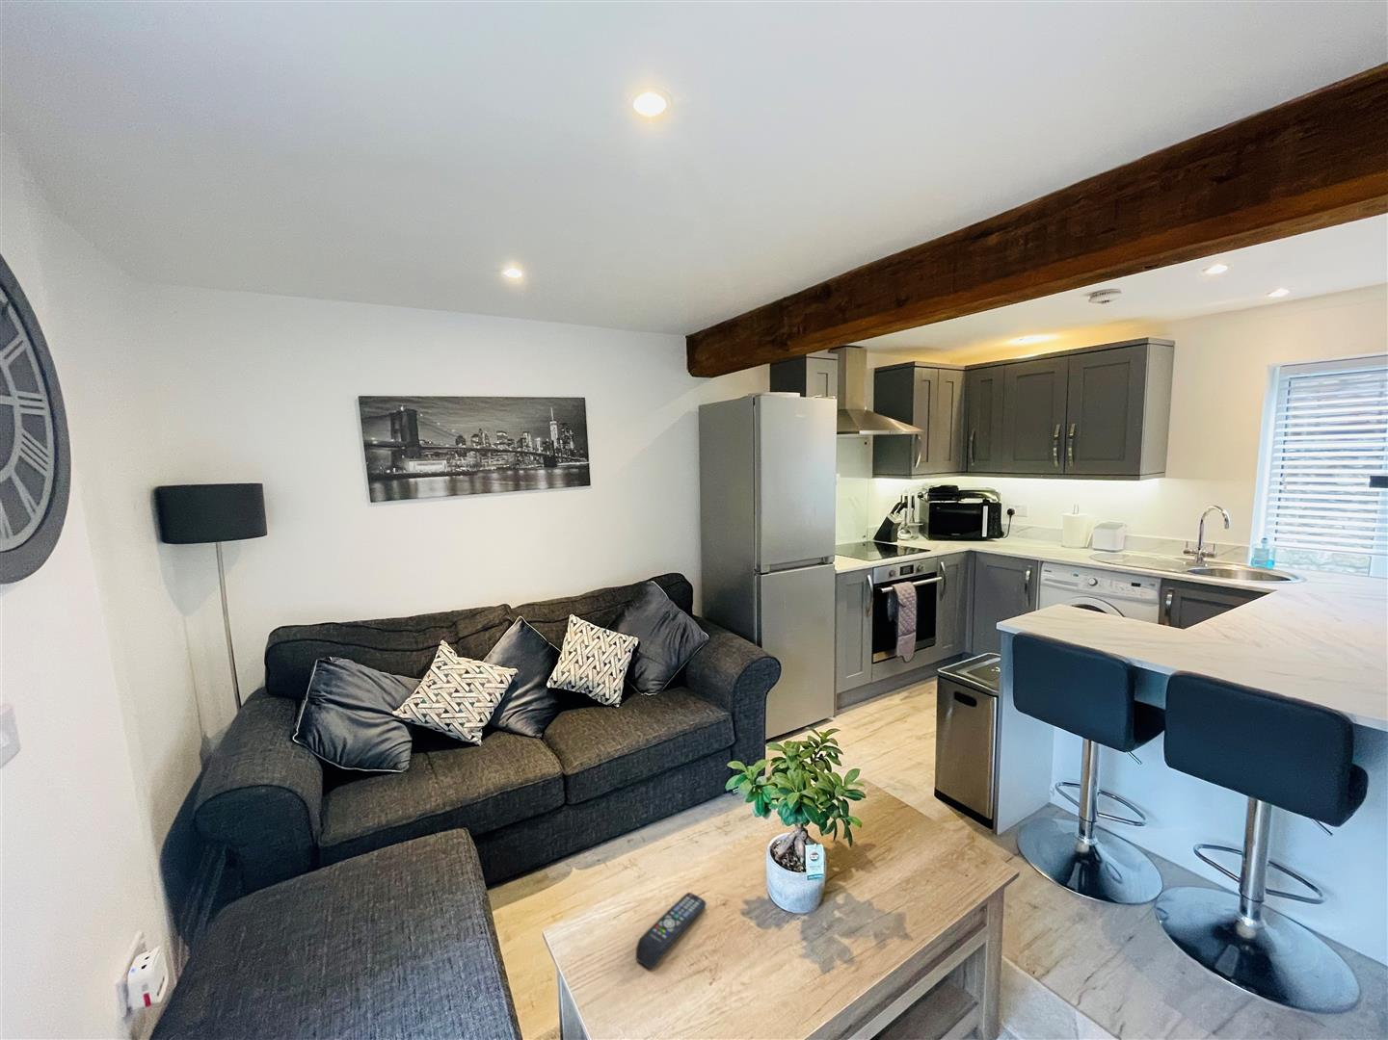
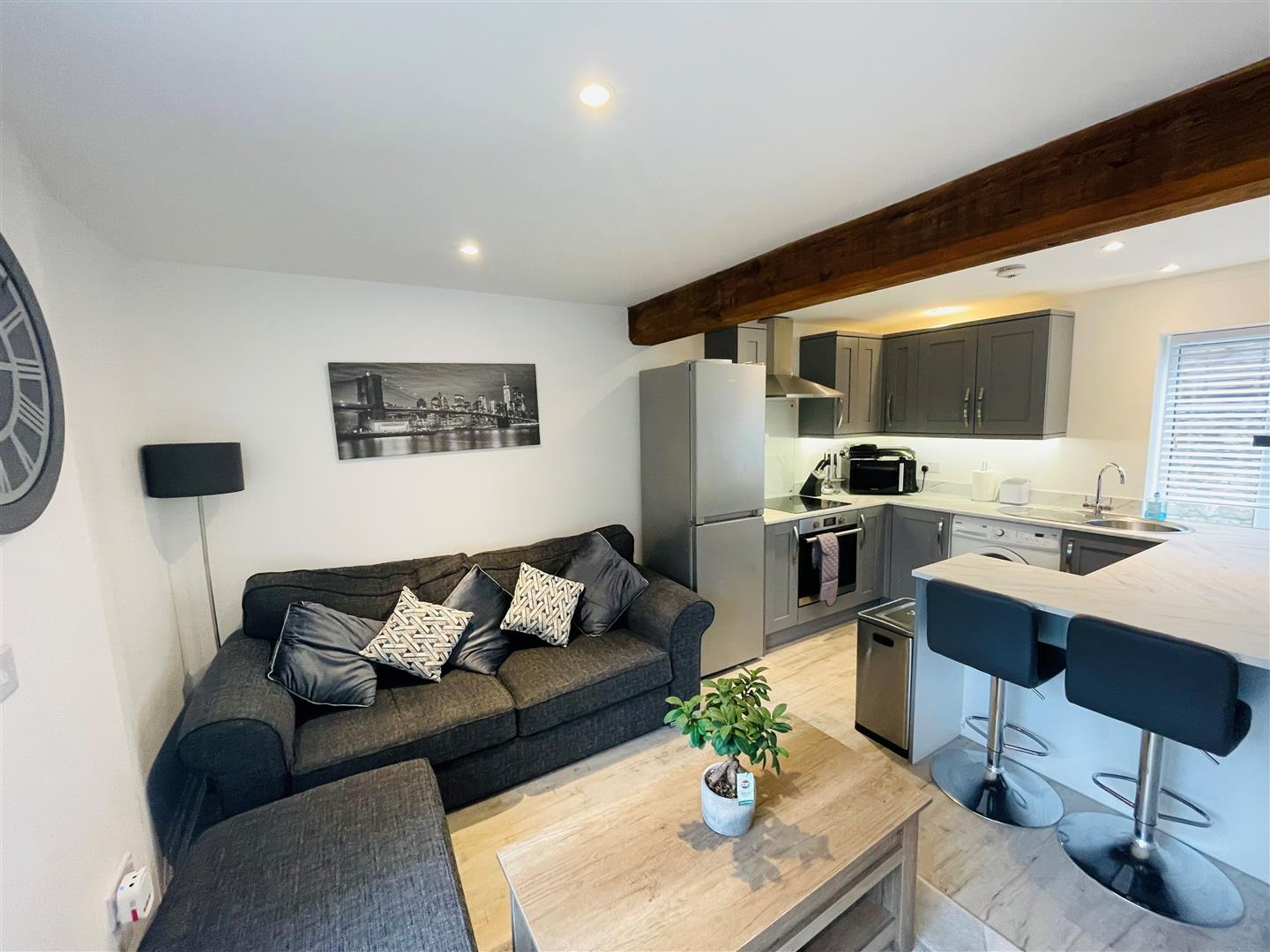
- remote control (672, 925)
